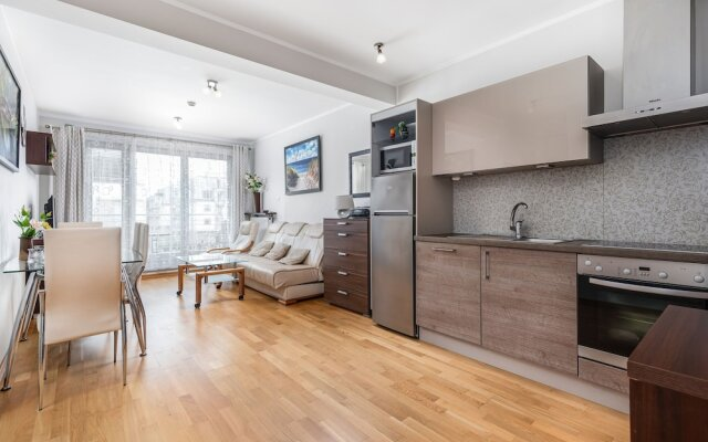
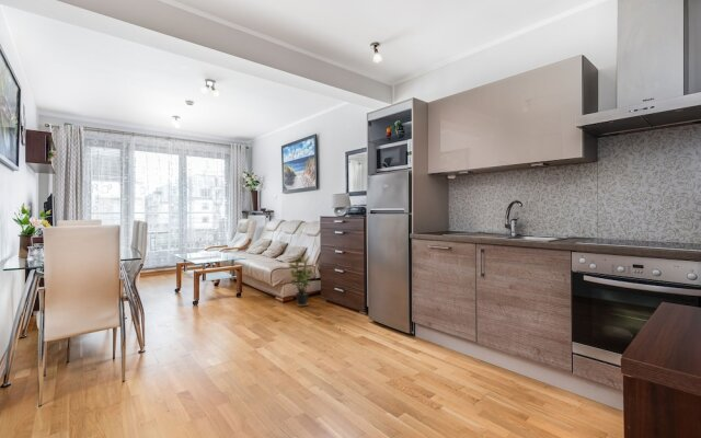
+ potted plant (300, 280)
